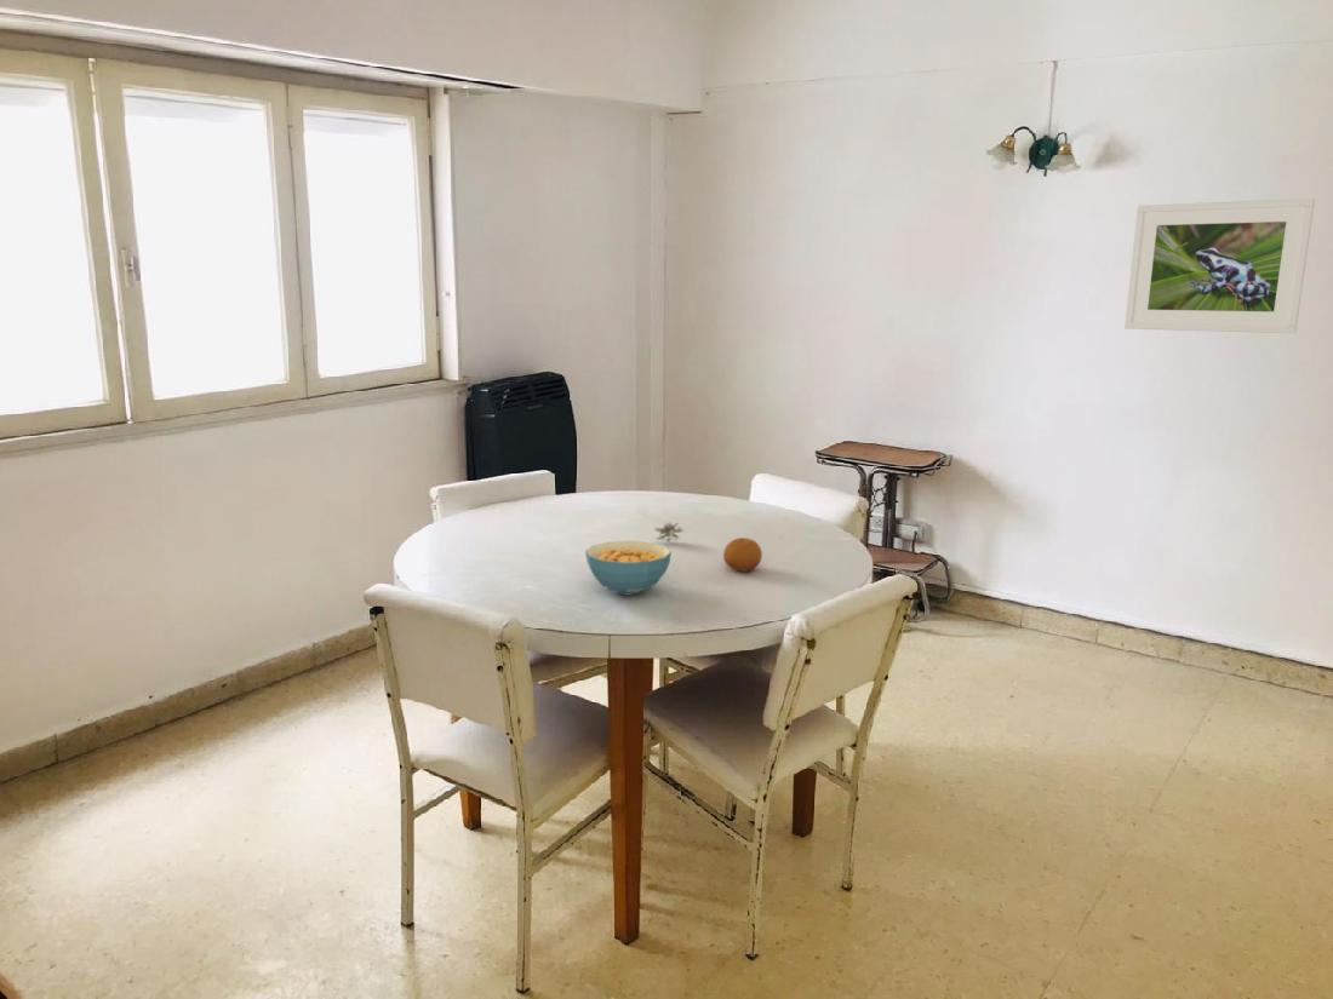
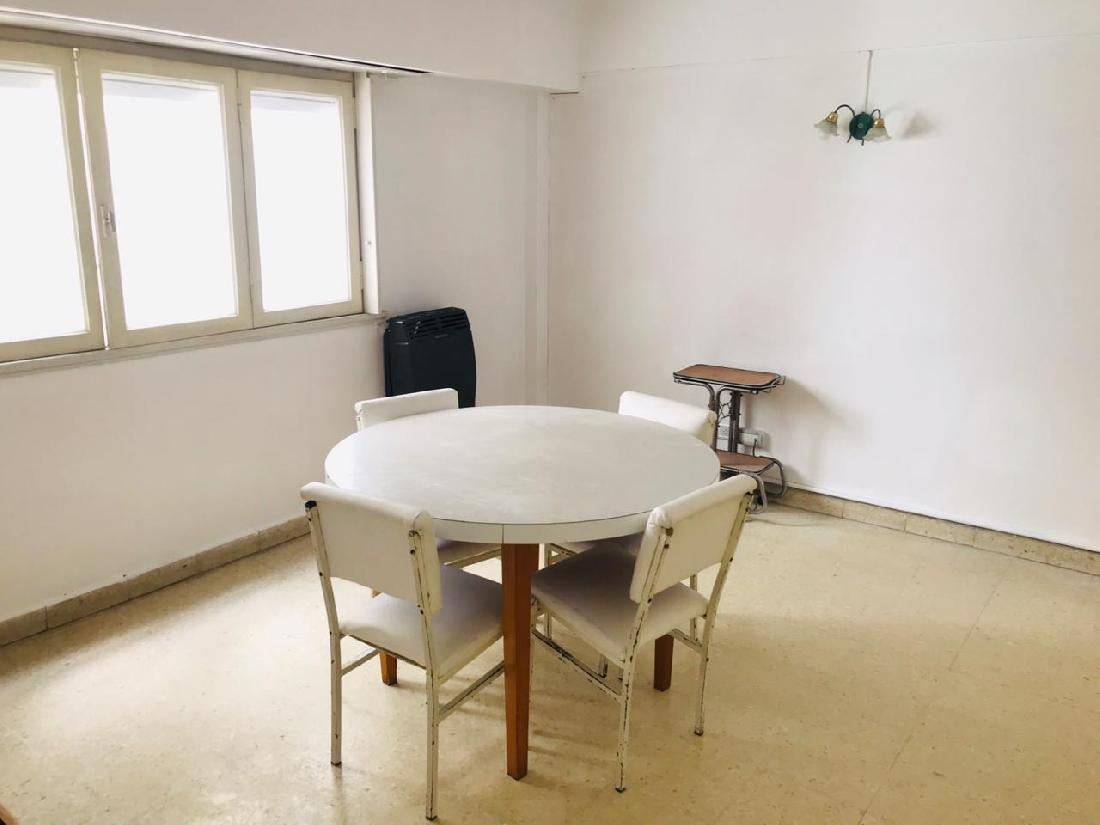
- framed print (1214, 266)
- cereal bowl (628, 570)
- fruit (742, 553)
- flower (669, 533)
